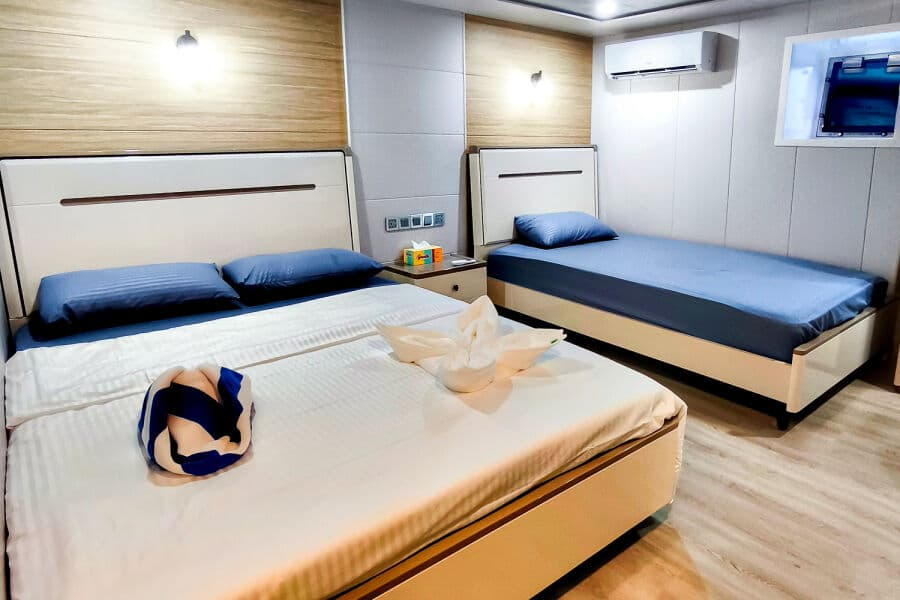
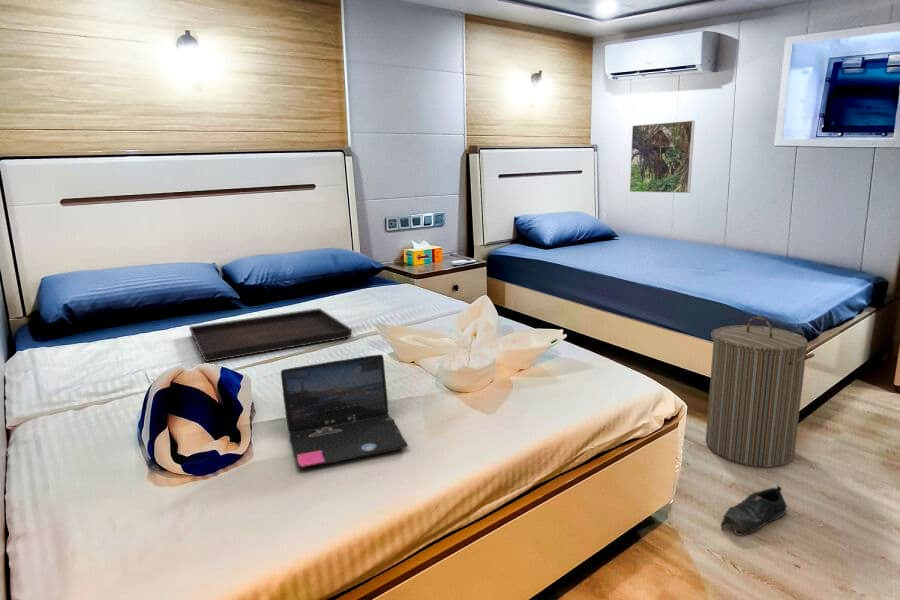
+ shoe (754, 507)
+ serving tray (269, 332)
+ laptop (343, 408)
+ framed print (660, 158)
+ laundry hamper (754, 384)
